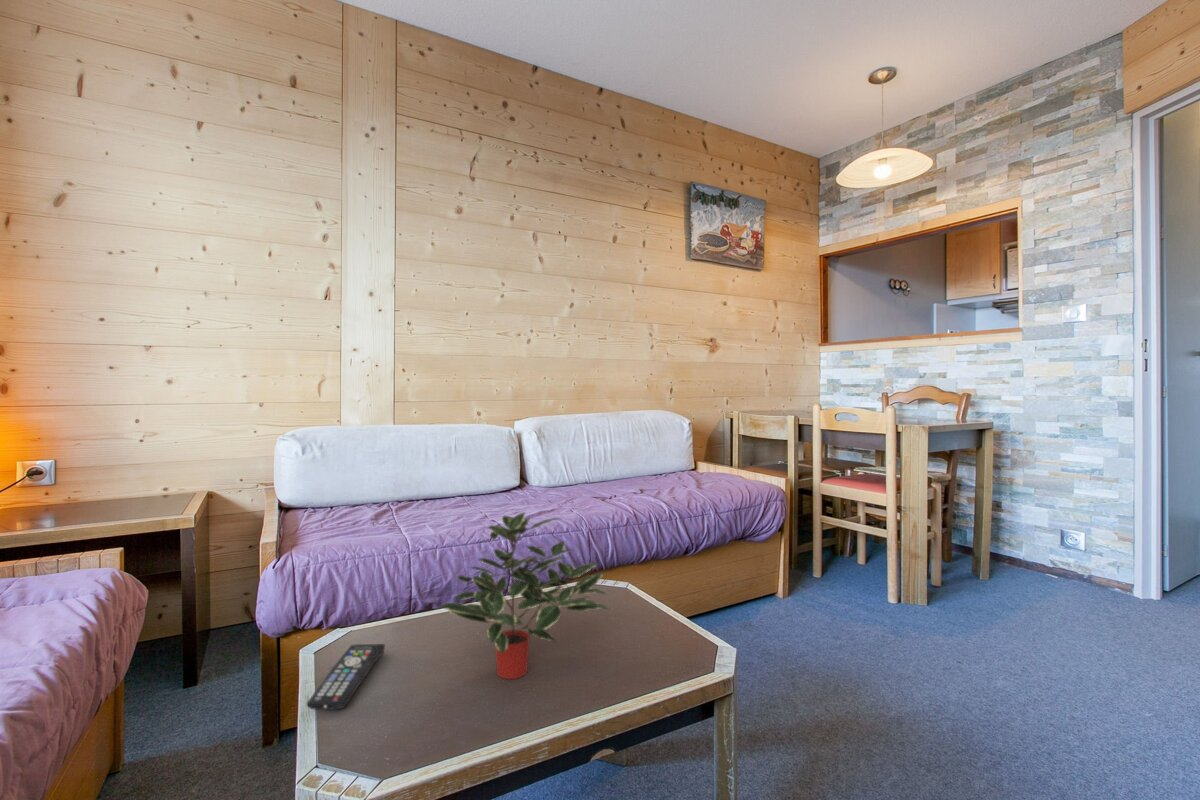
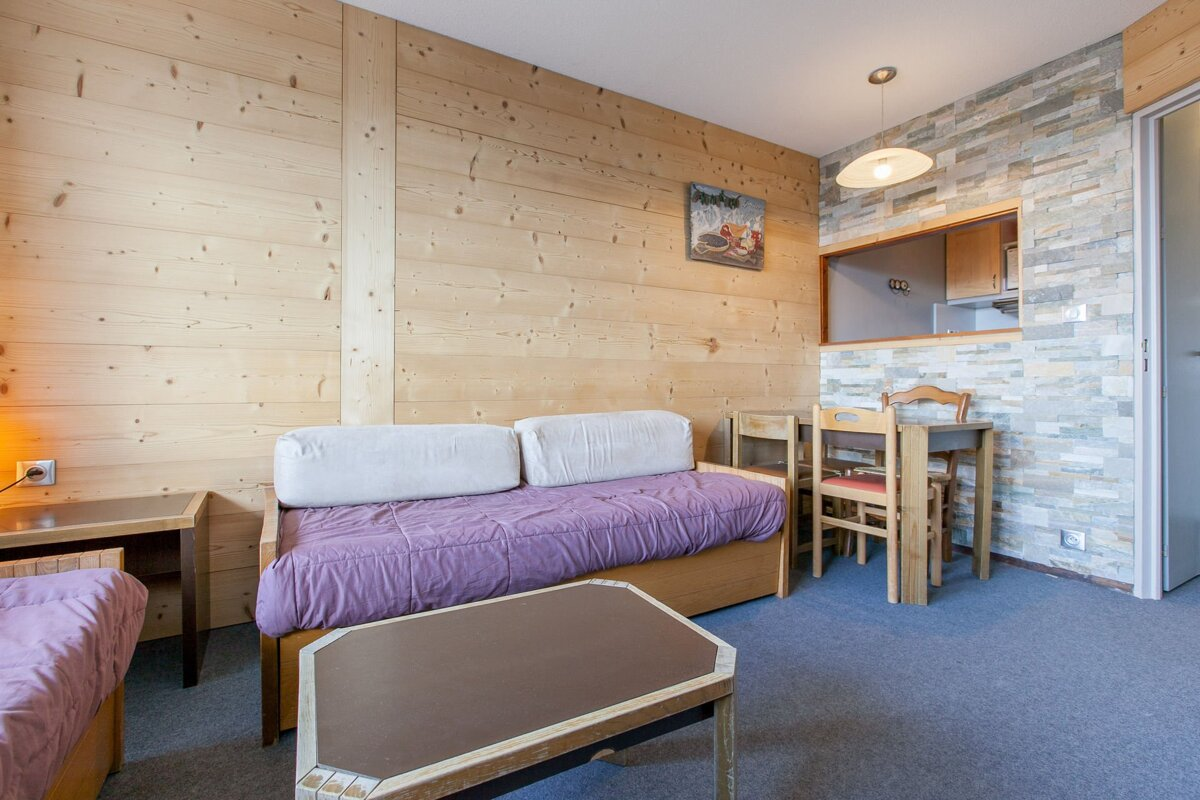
- potted plant (532, 597)
- remote control (350, 672)
